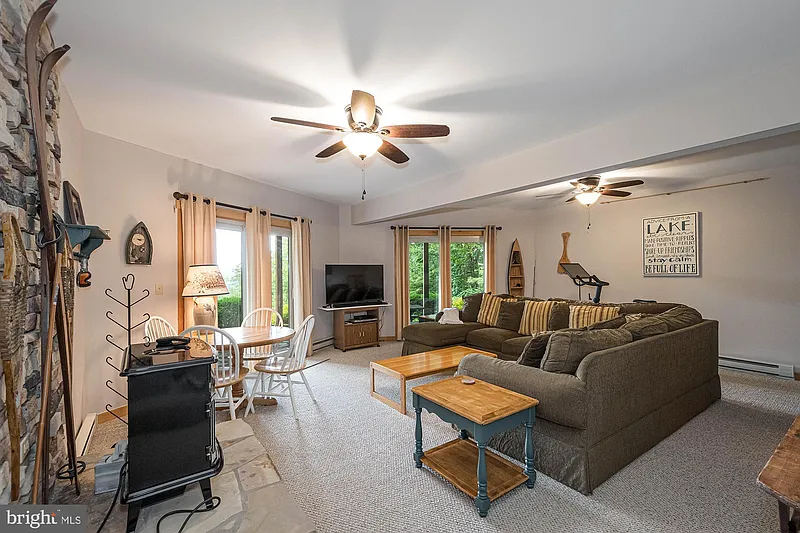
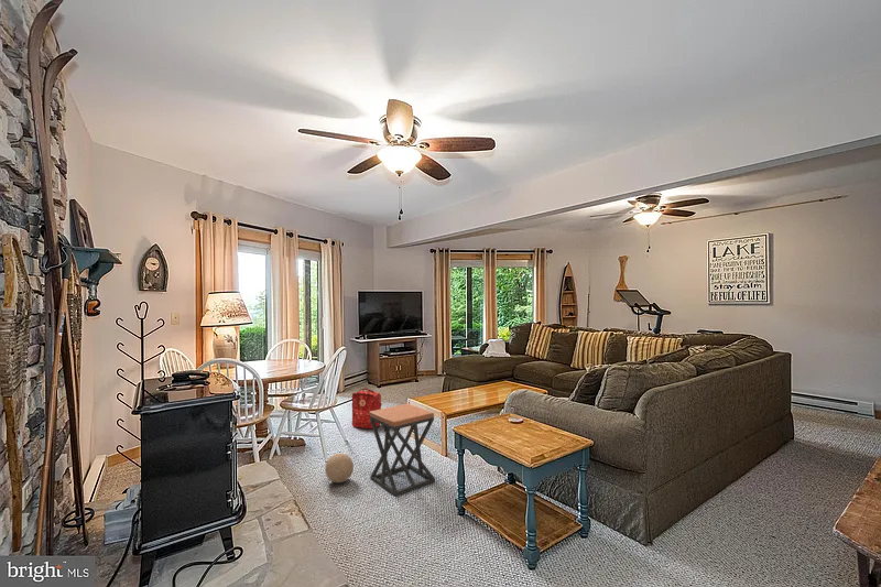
+ ball (339, 467)
+ stool (402, 445)
+ backpack (367, 405)
